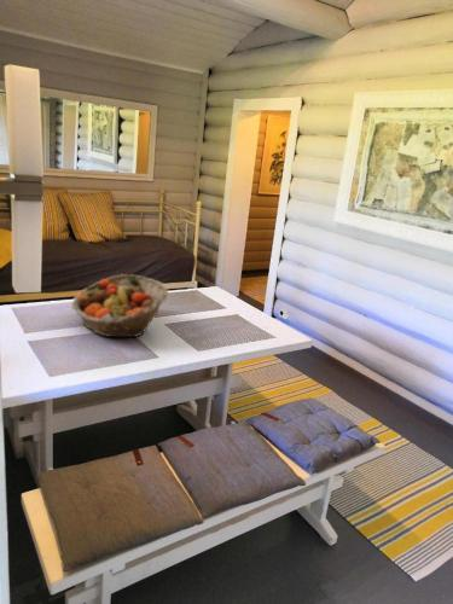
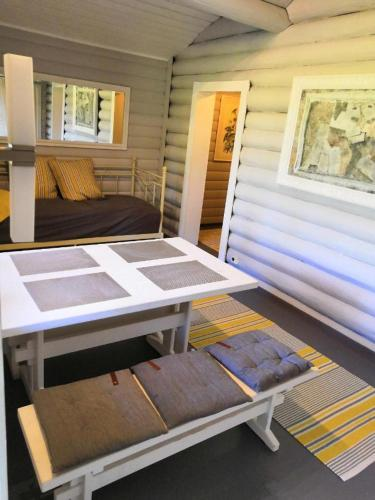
- fruit basket (120, 303)
